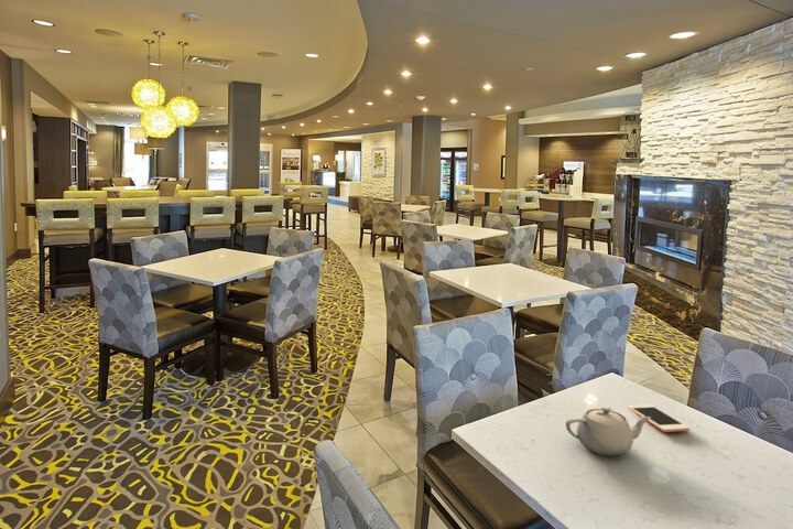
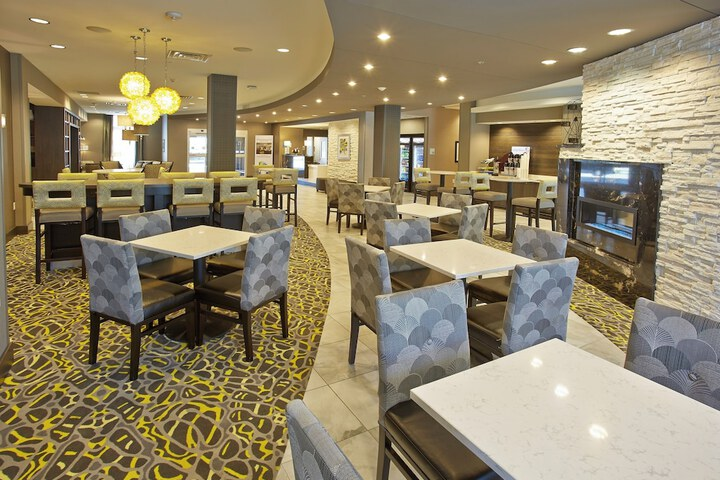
- teapot (606, 427)
- cell phone (656, 417)
